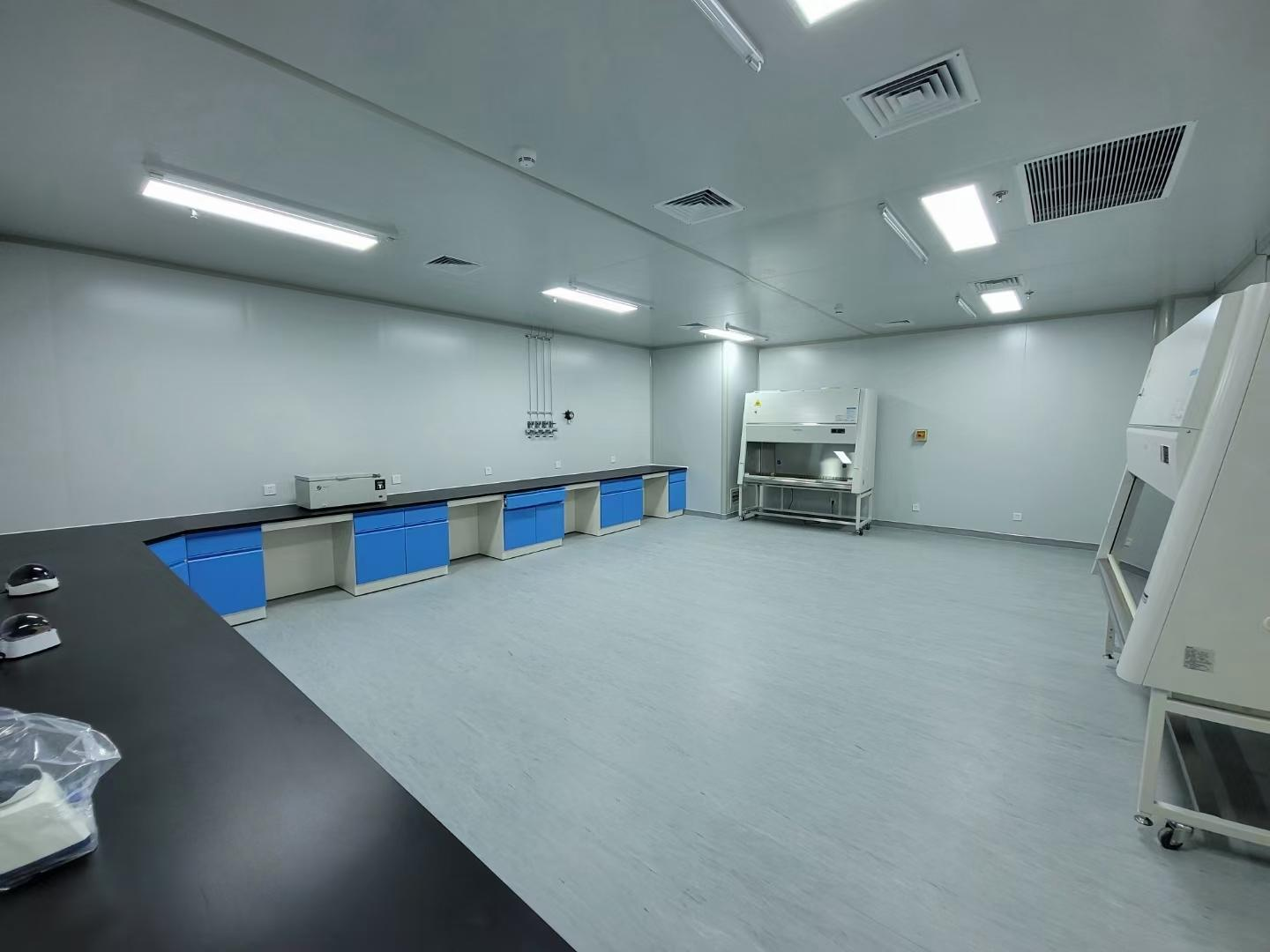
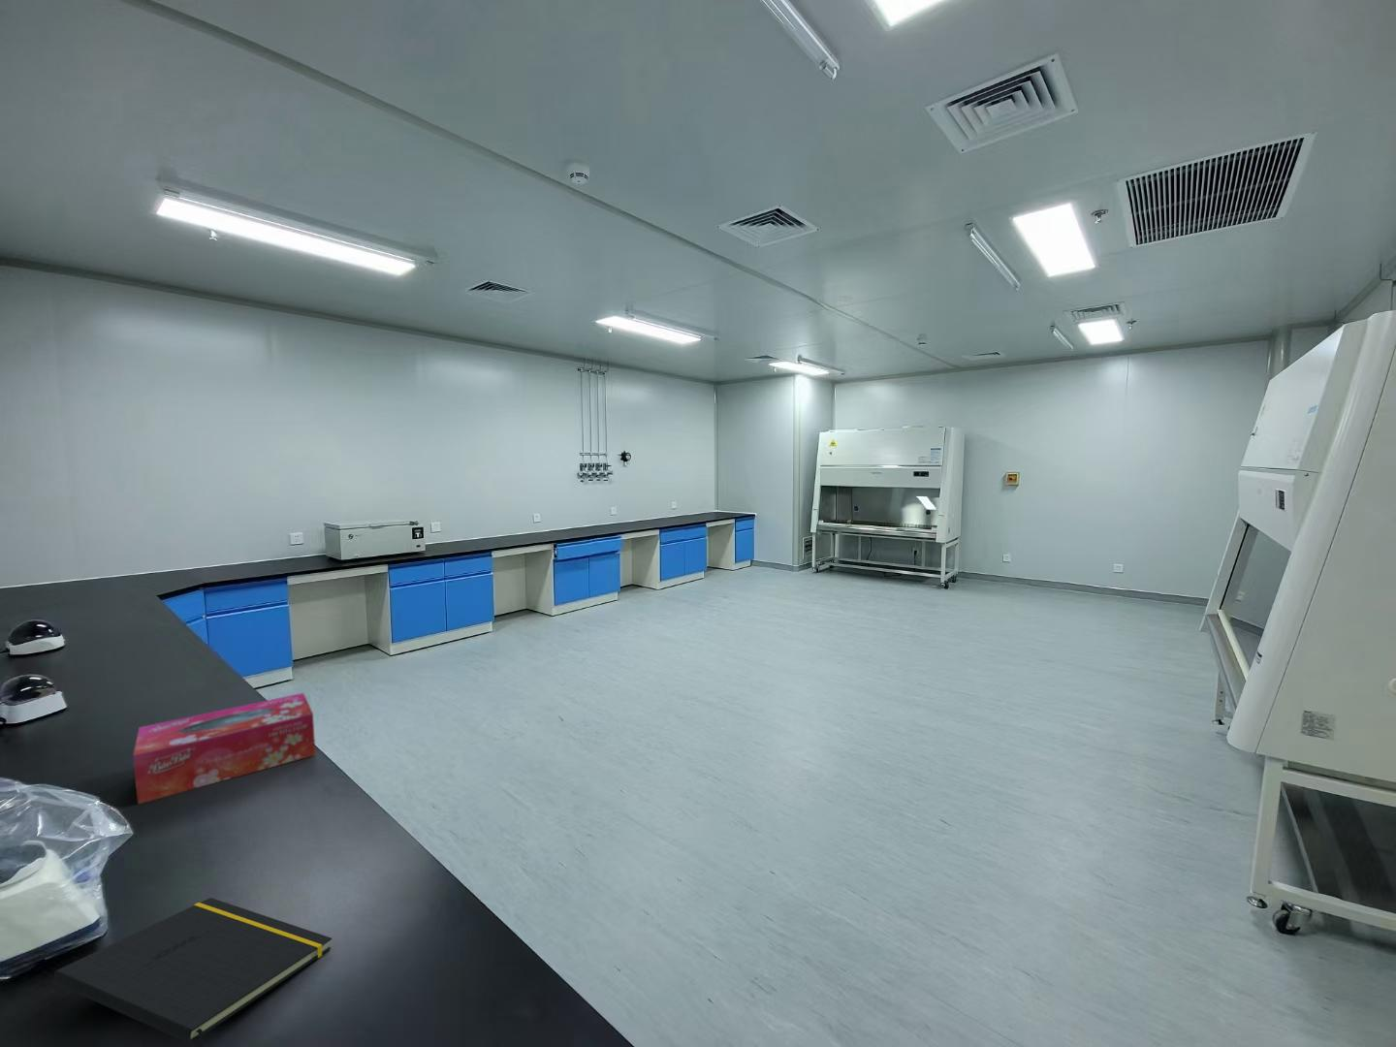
+ tissue box (230, 741)
+ notepad (201, 959)
